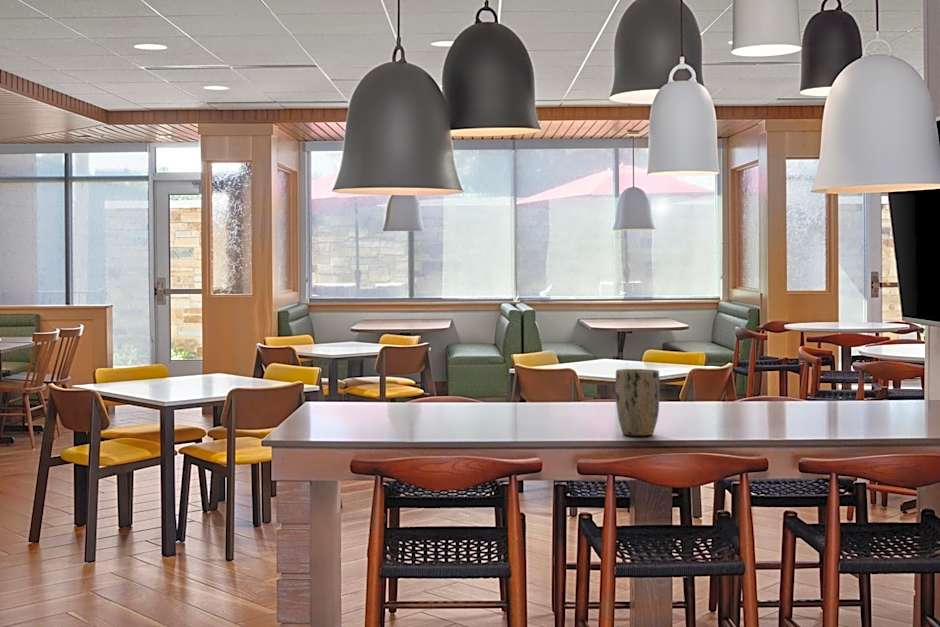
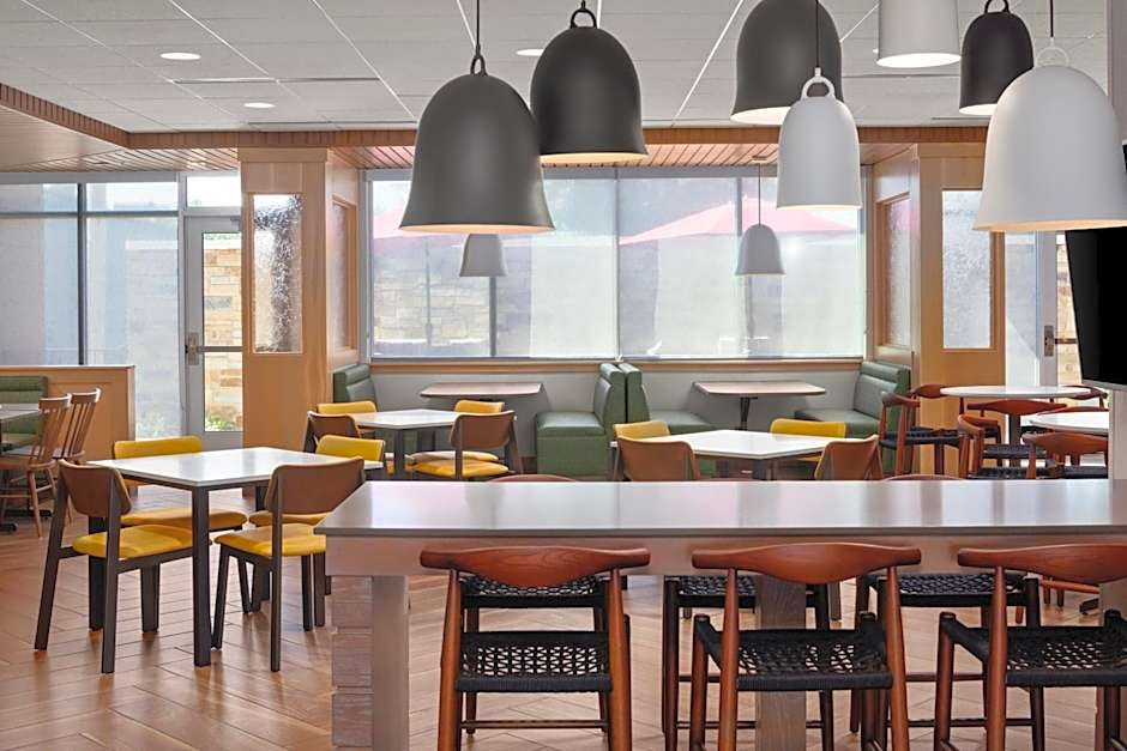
- plant pot (637, 401)
